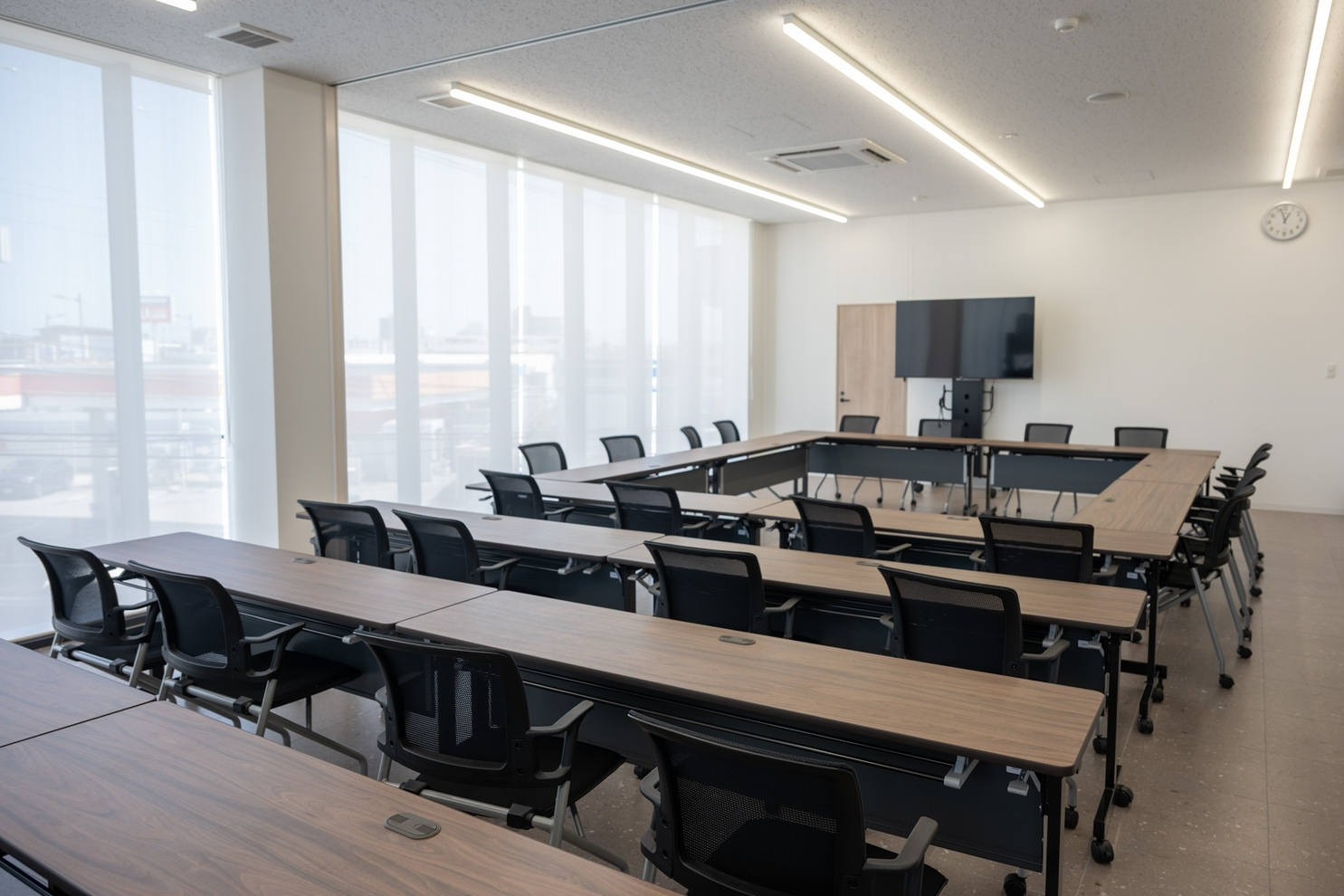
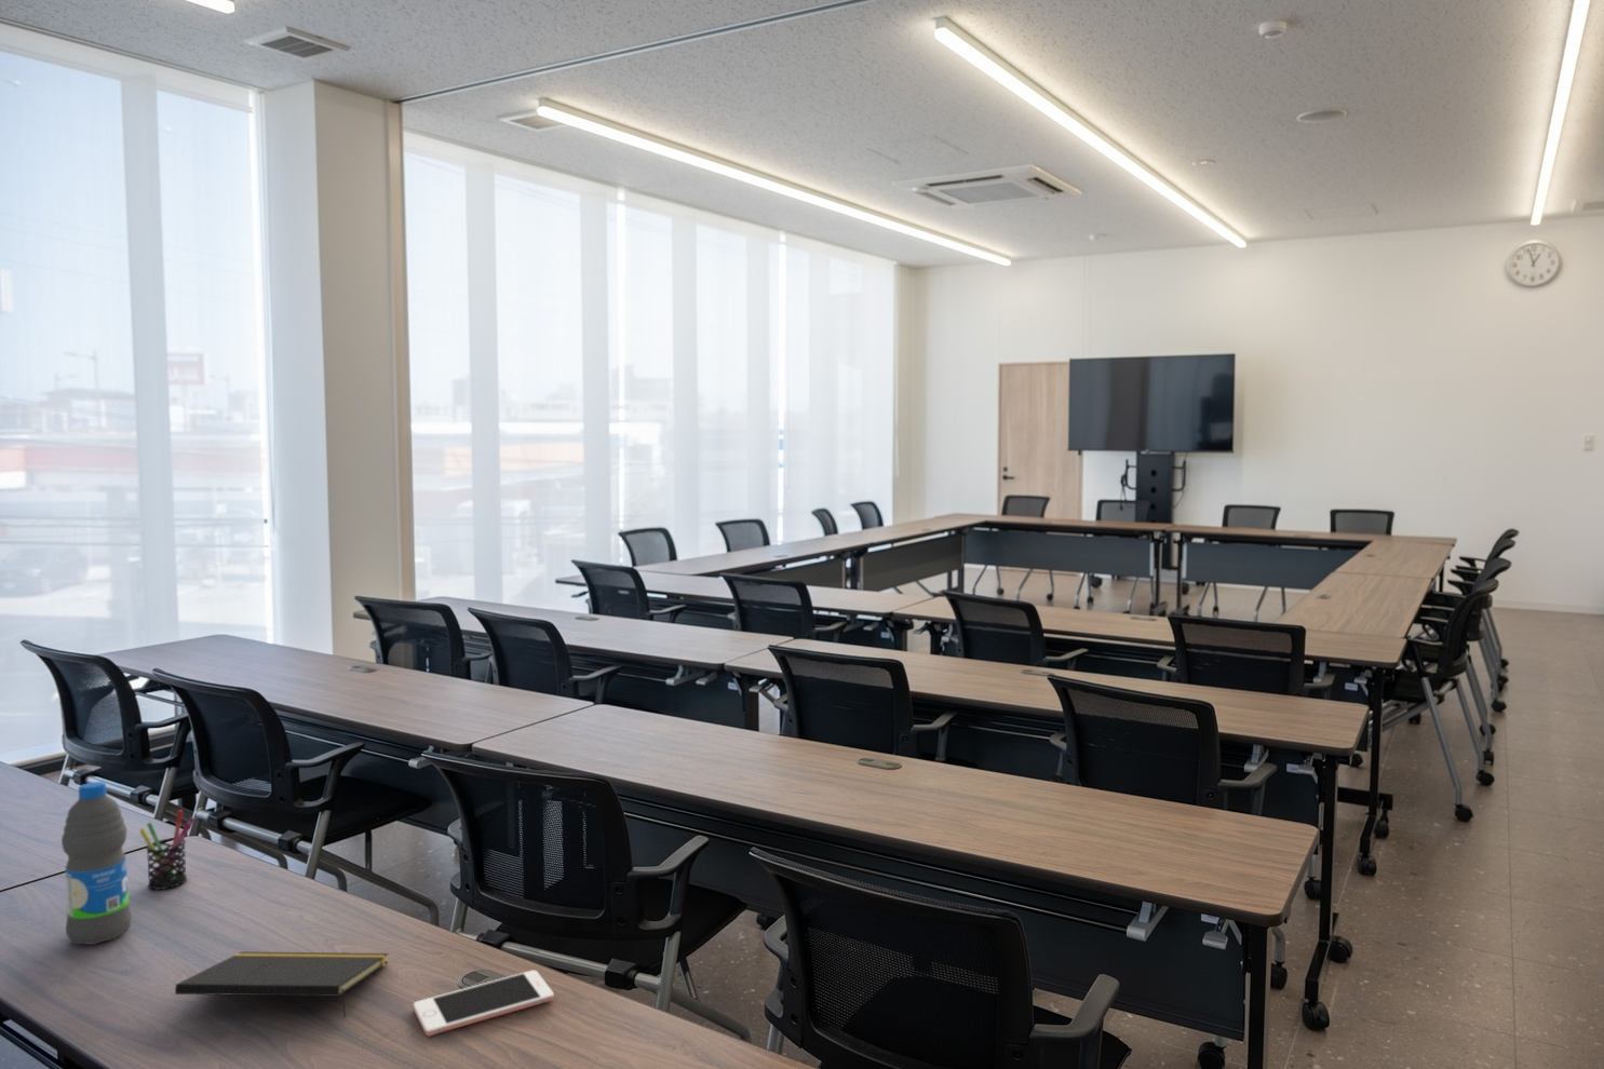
+ notepad (286, 972)
+ pen holder (165, 847)
+ water bottle (95, 859)
+ cell phone (483, 1001)
